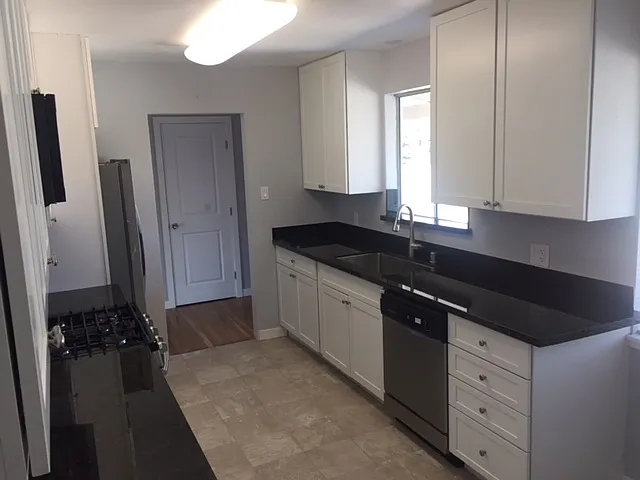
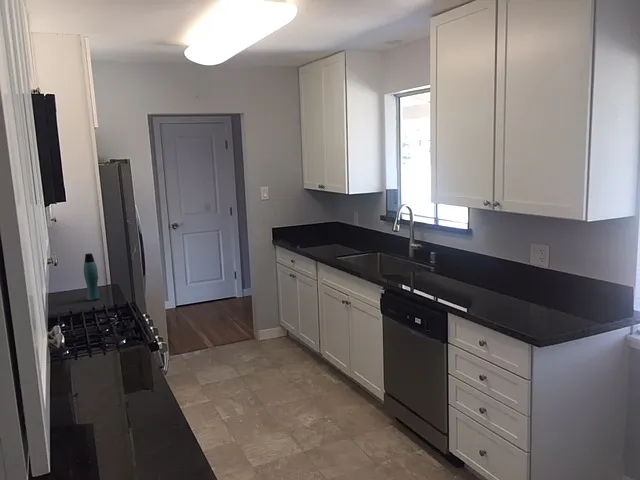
+ bottle (91, 276)
